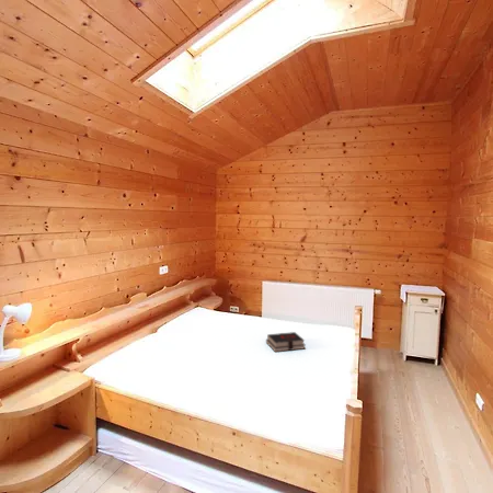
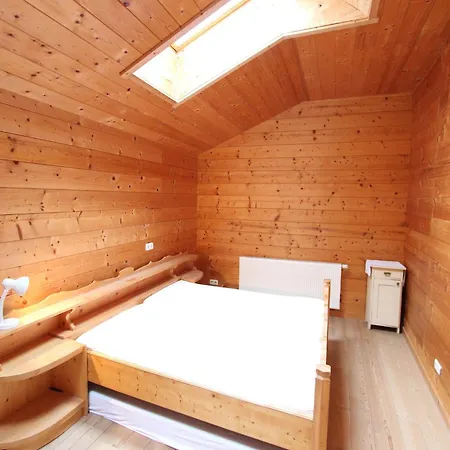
- hardback book (285, 341)
